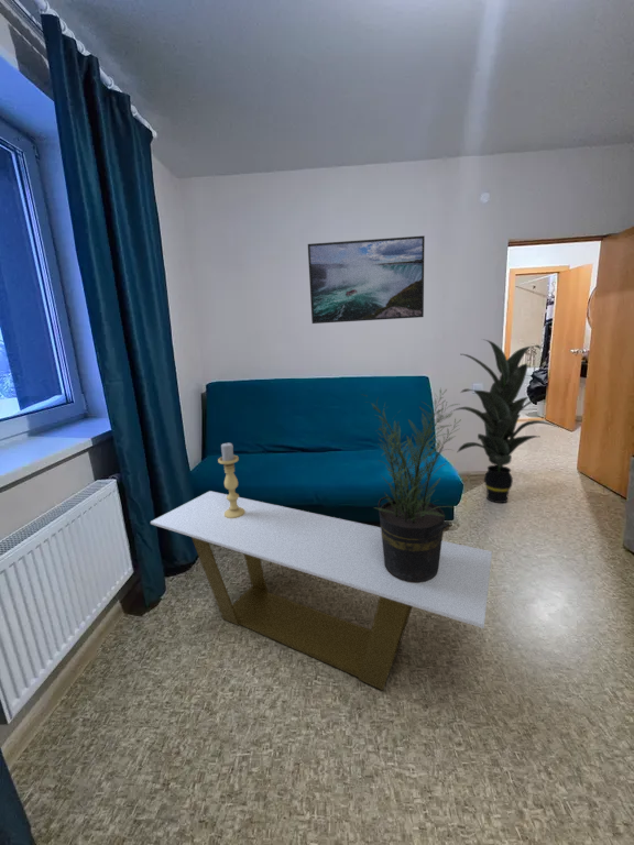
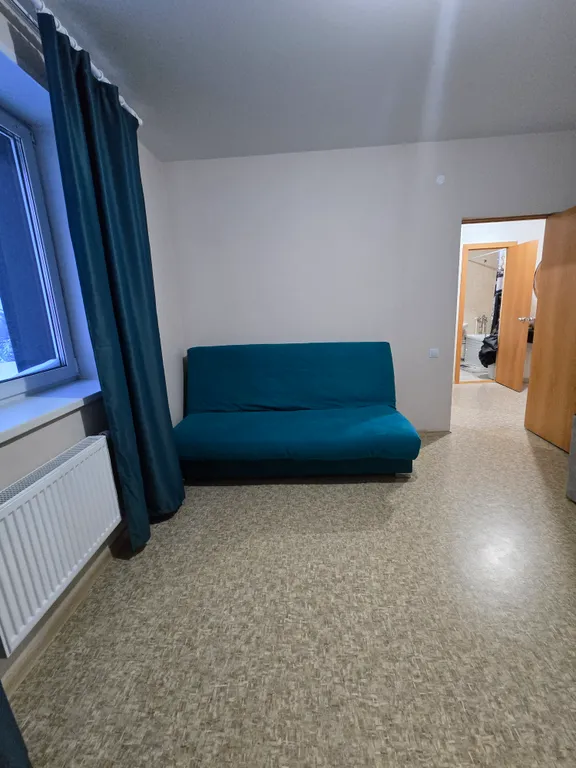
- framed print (365, 281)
- indoor plant (494, 421)
- potted plant (412, 481)
- coffee table (306, 572)
- candle holder (230, 478)
